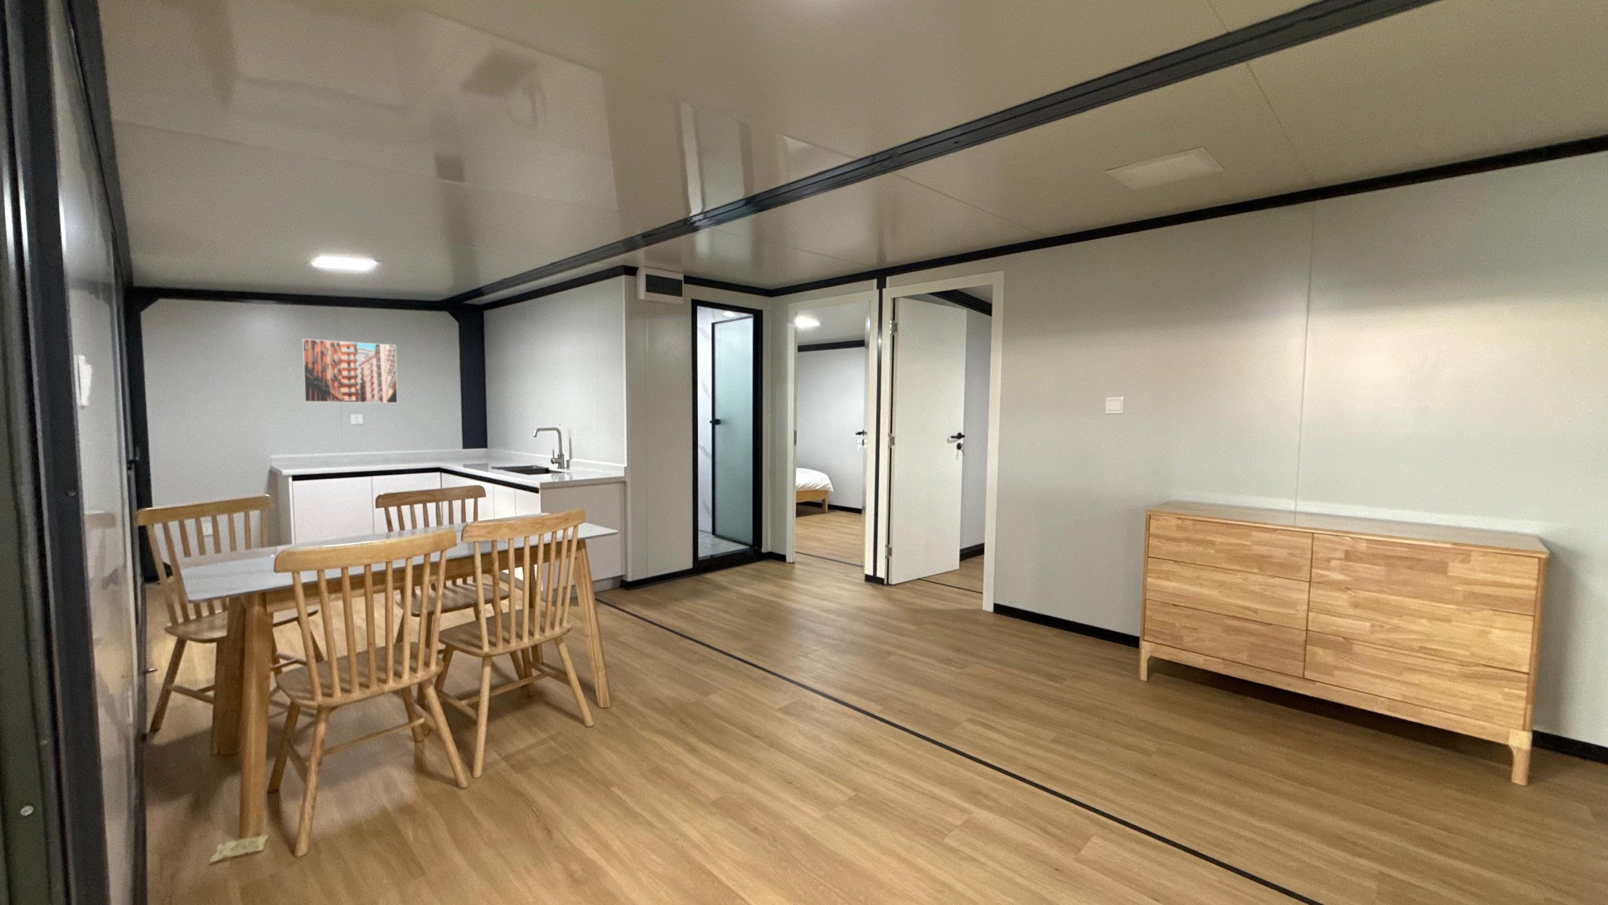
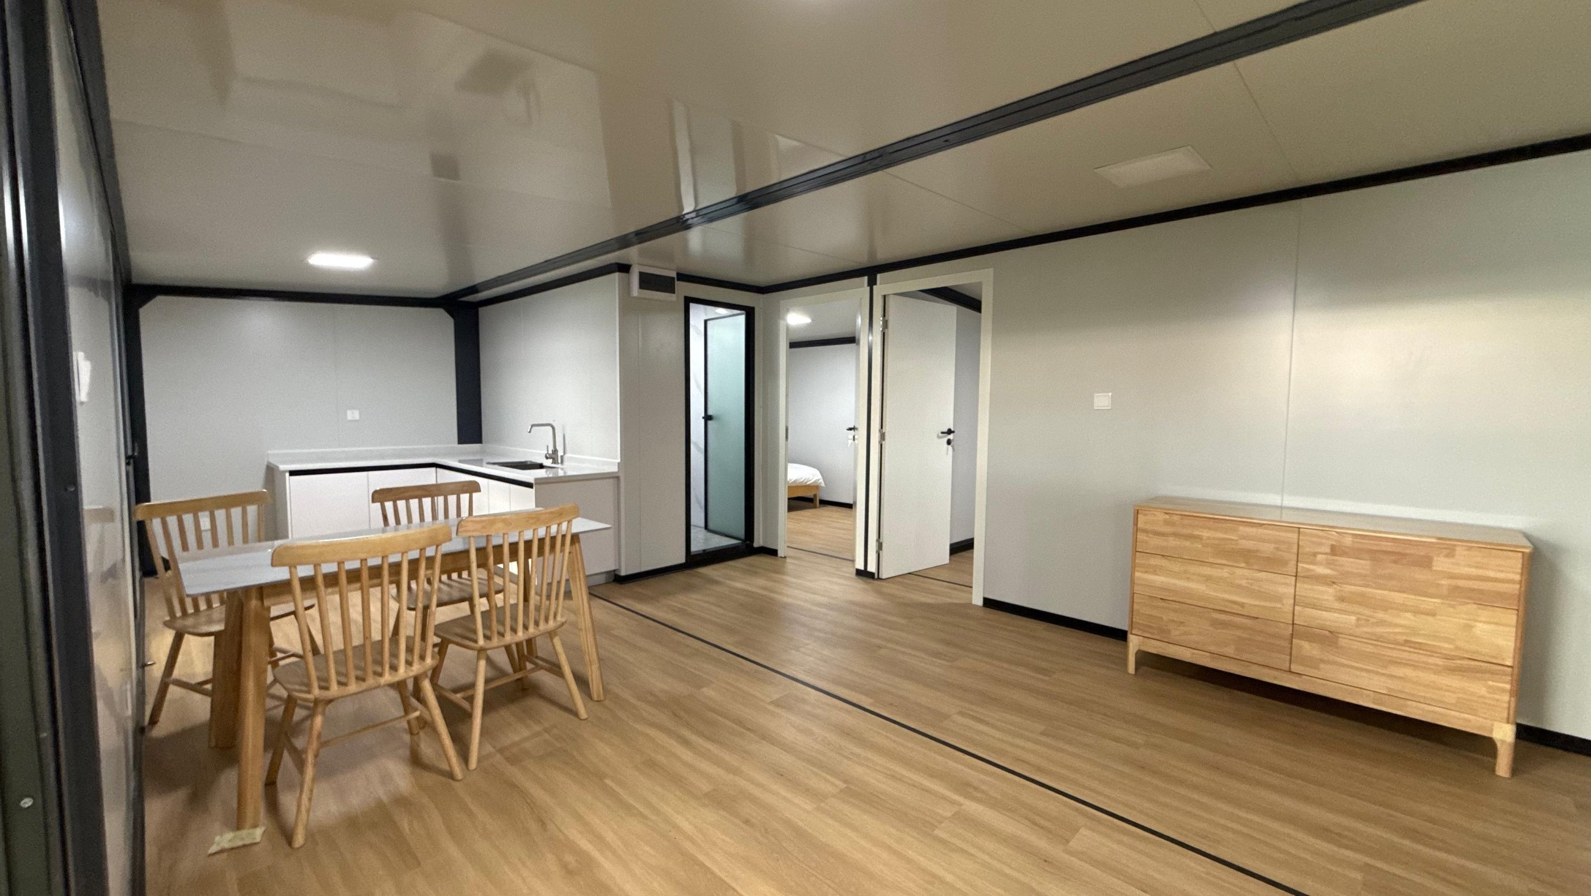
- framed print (351, 372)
